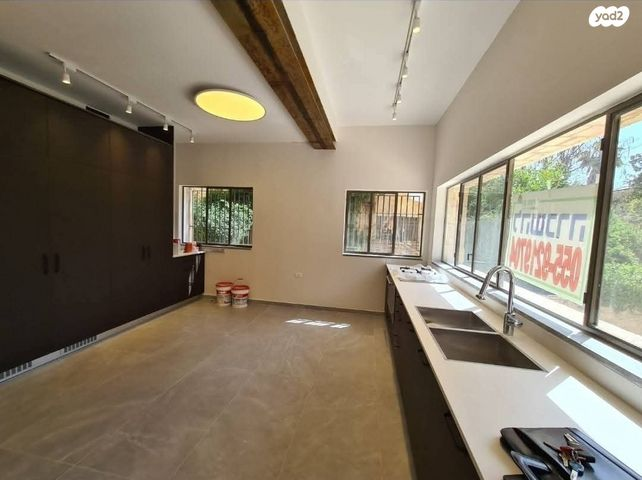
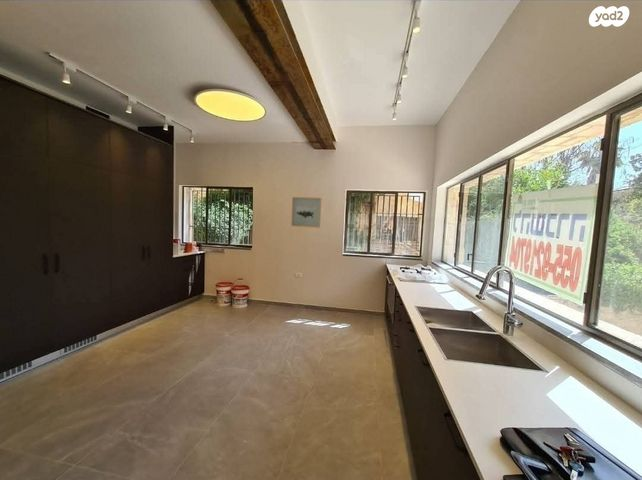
+ wall art (306, 212)
